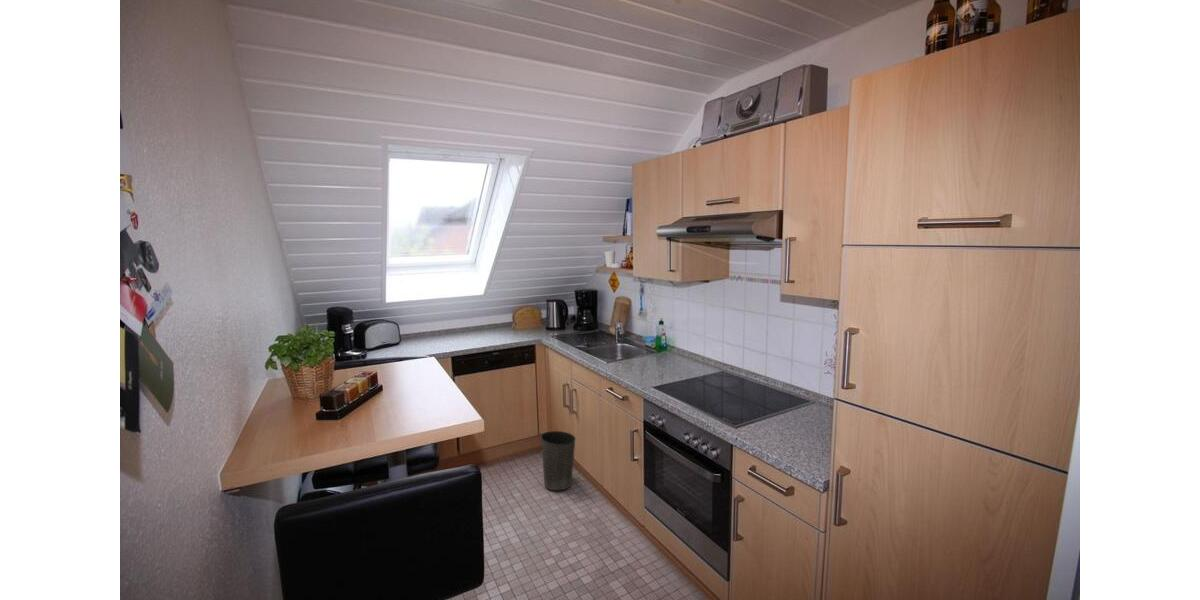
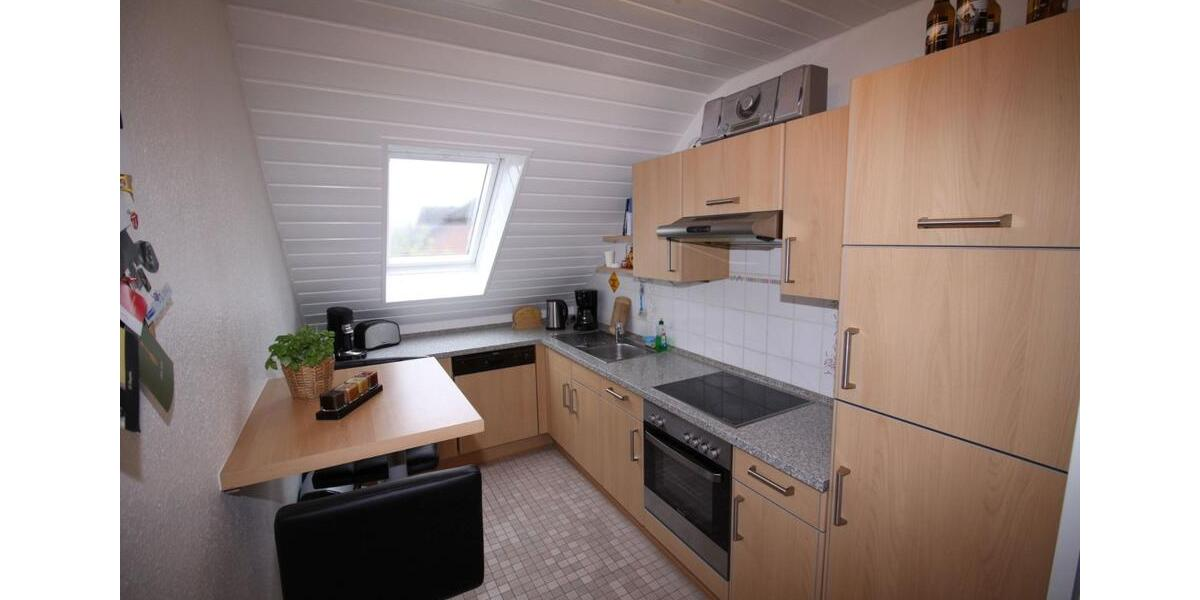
- waste basket (557, 460)
